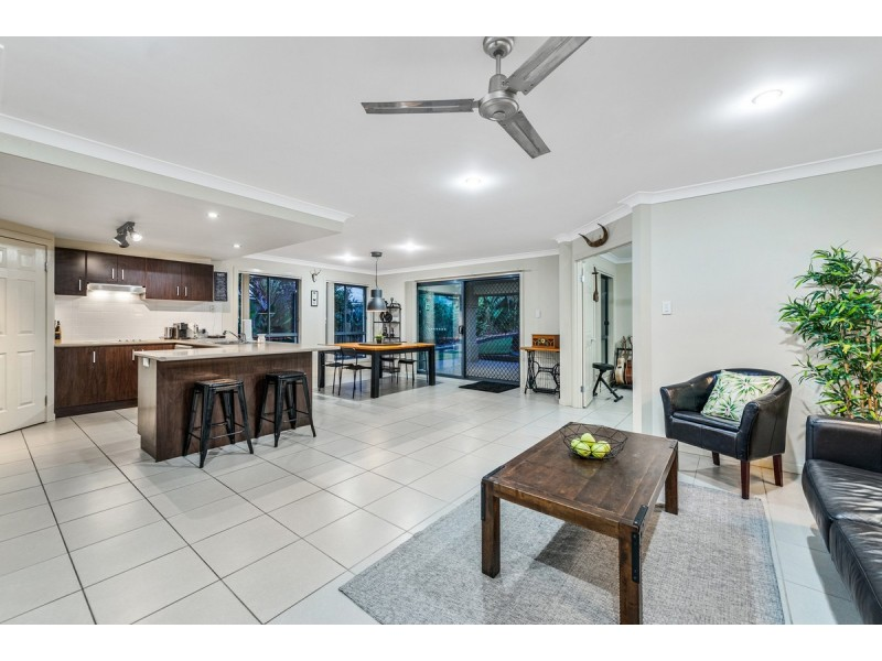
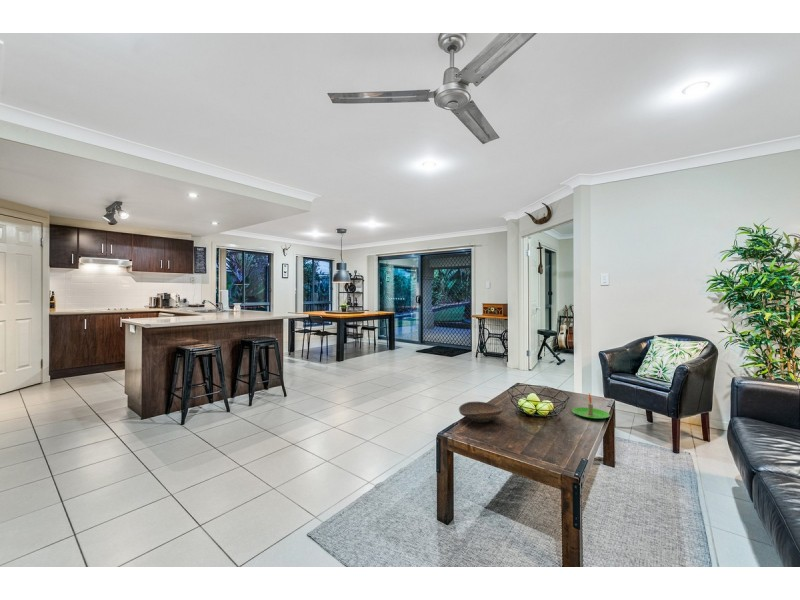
+ candle (590, 404)
+ decorative bowl (480, 412)
